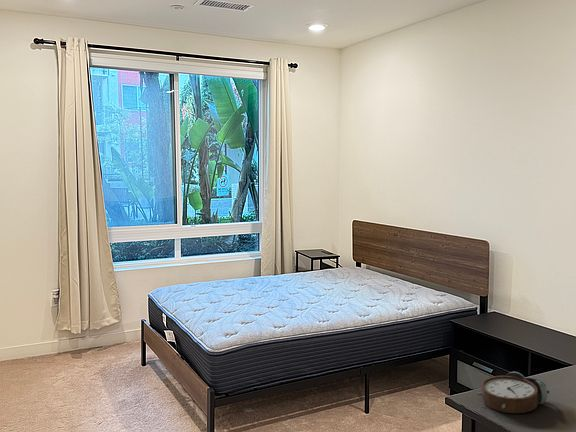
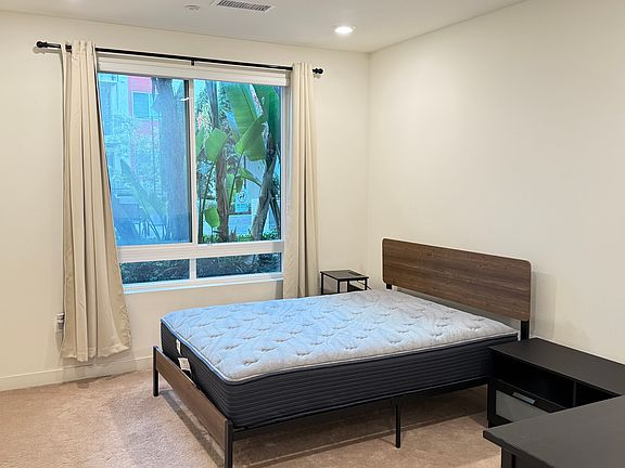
- alarm clock (514, 390)
